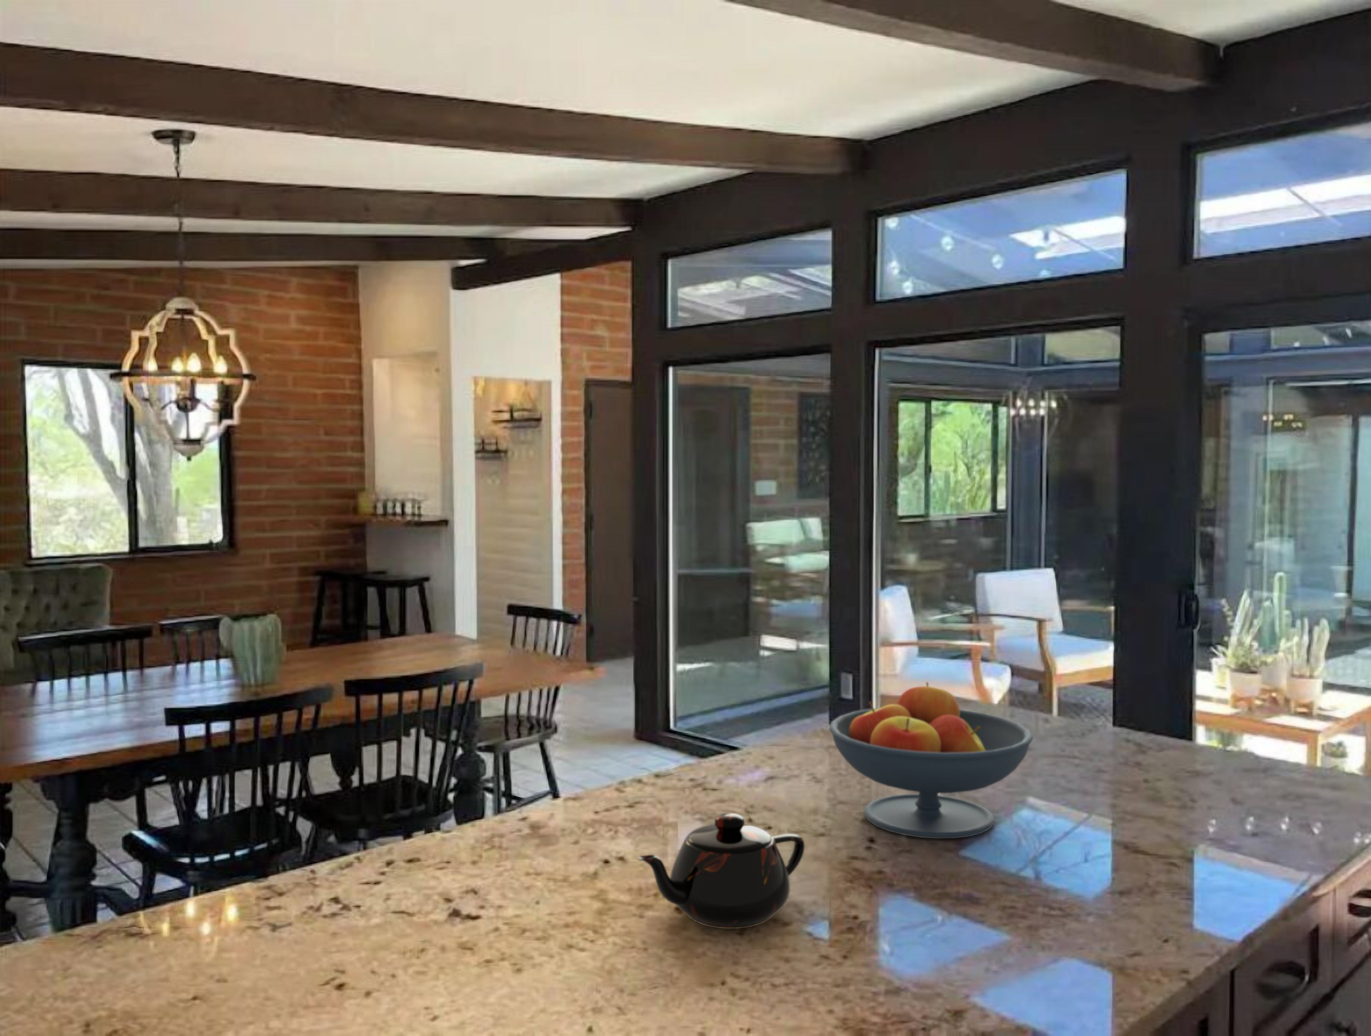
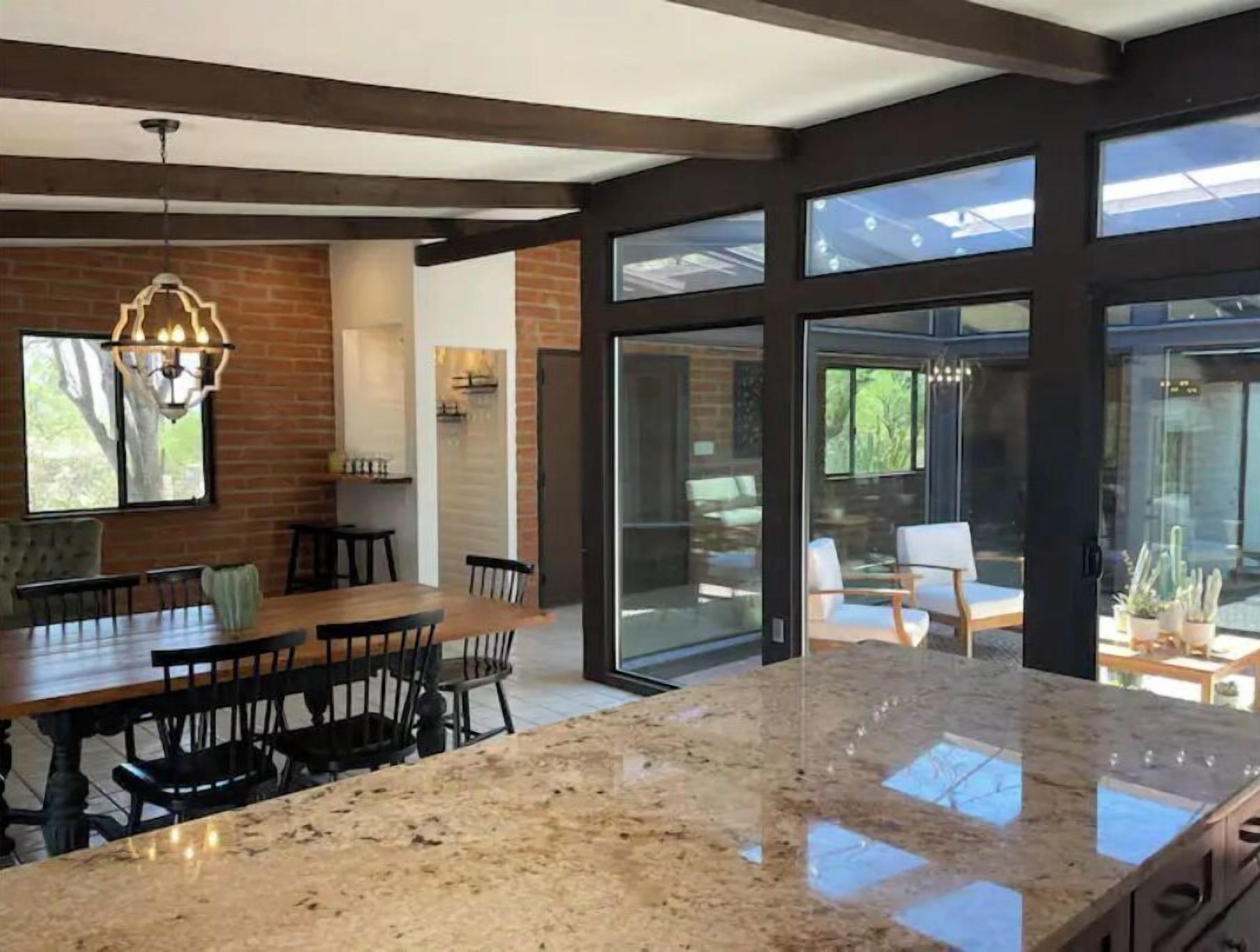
- teapot (724, 865)
- fruit bowl (928, 757)
